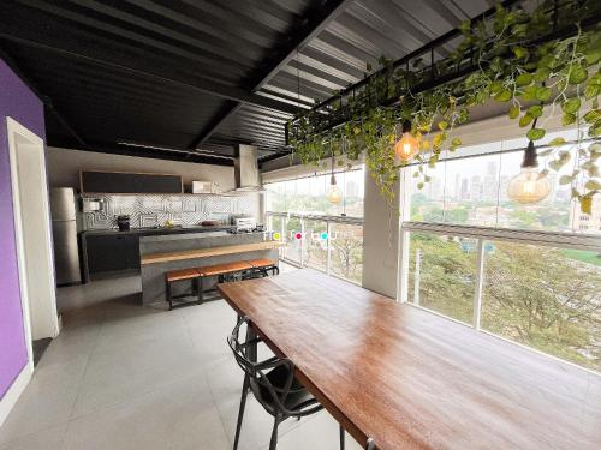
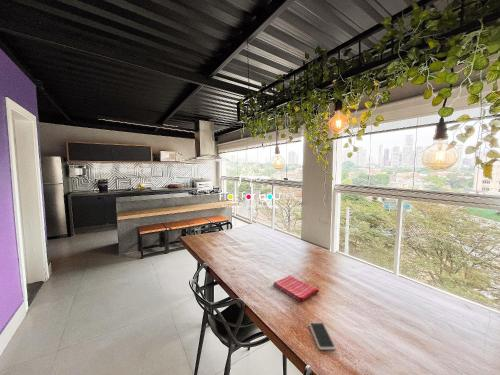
+ dish towel (295, 286)
+ smartphone (321, 335)
